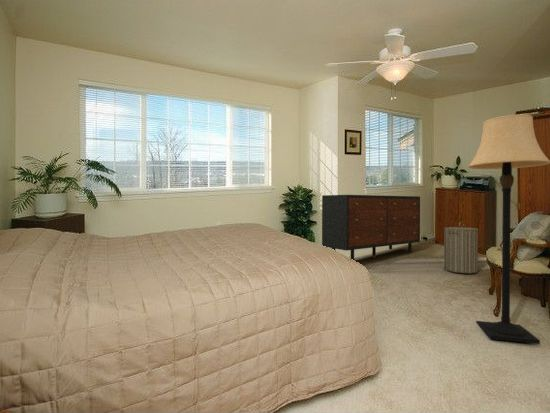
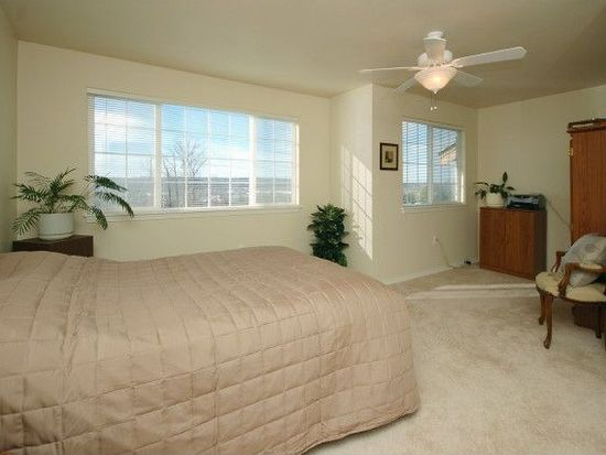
- dresser (374, 226)
- laundry hamper (460, 245)
- lamp (506, 226)
